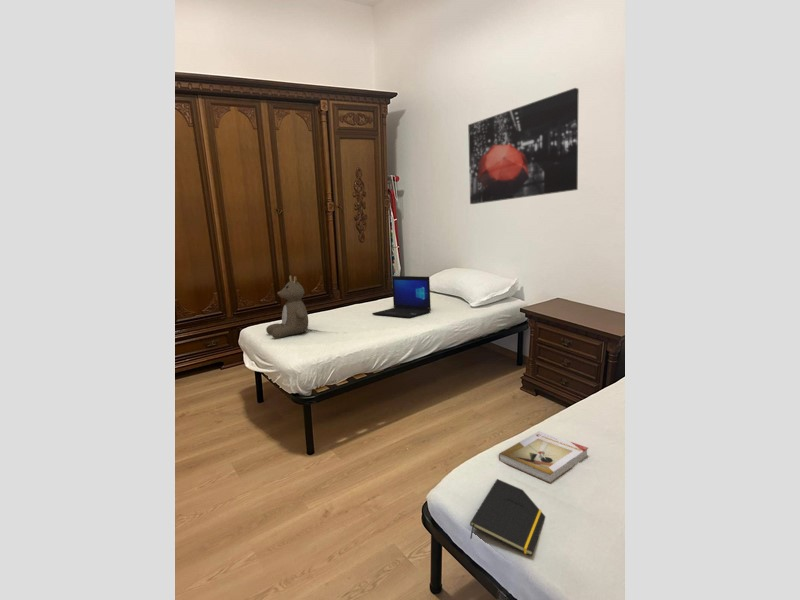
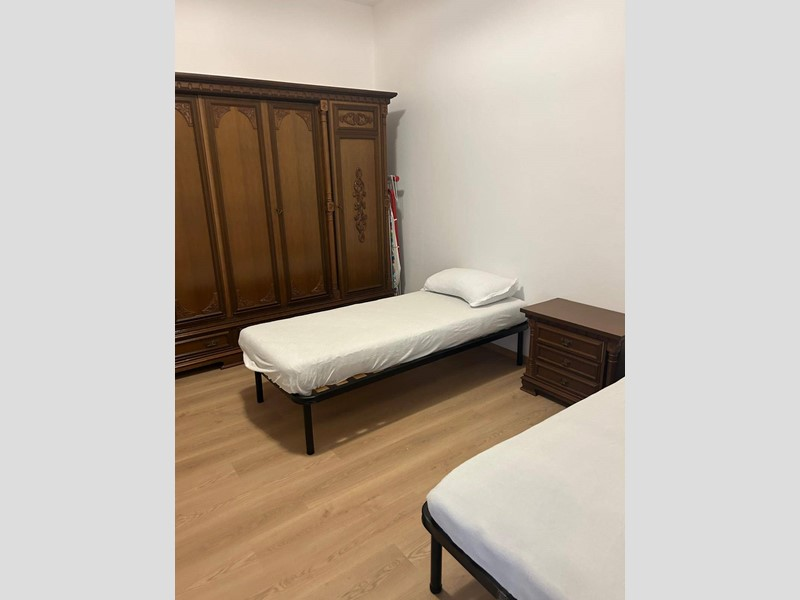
- notepad (512, 513)
- teddy bear (286, 305)
- wall art (517, 153)
- laptop (400, 295)
- book (543, 454)
